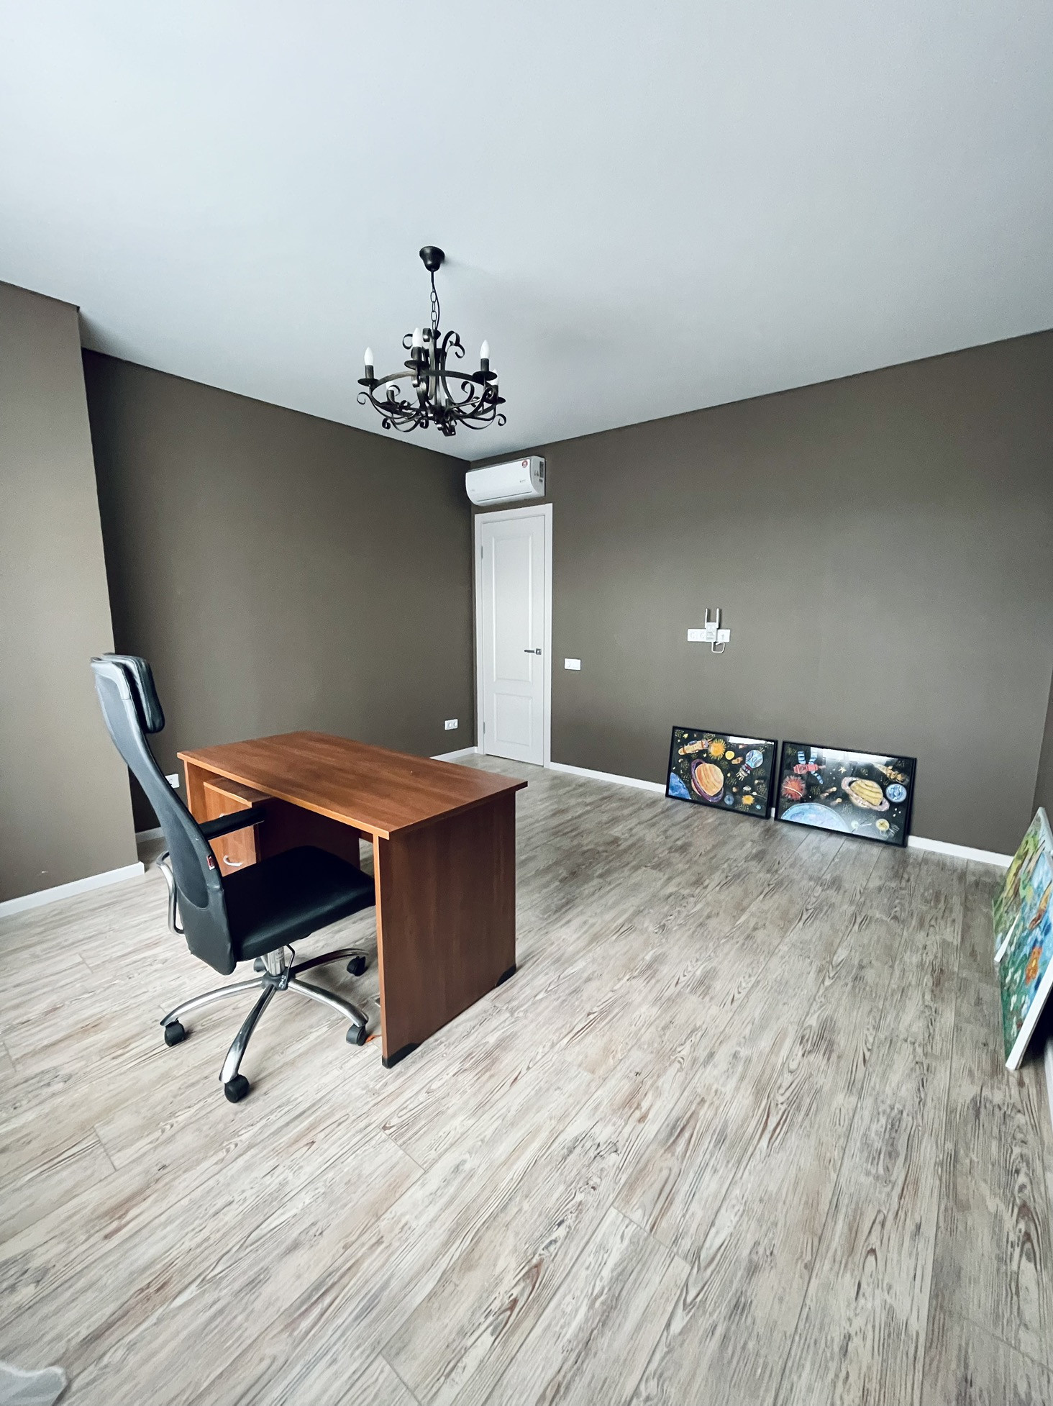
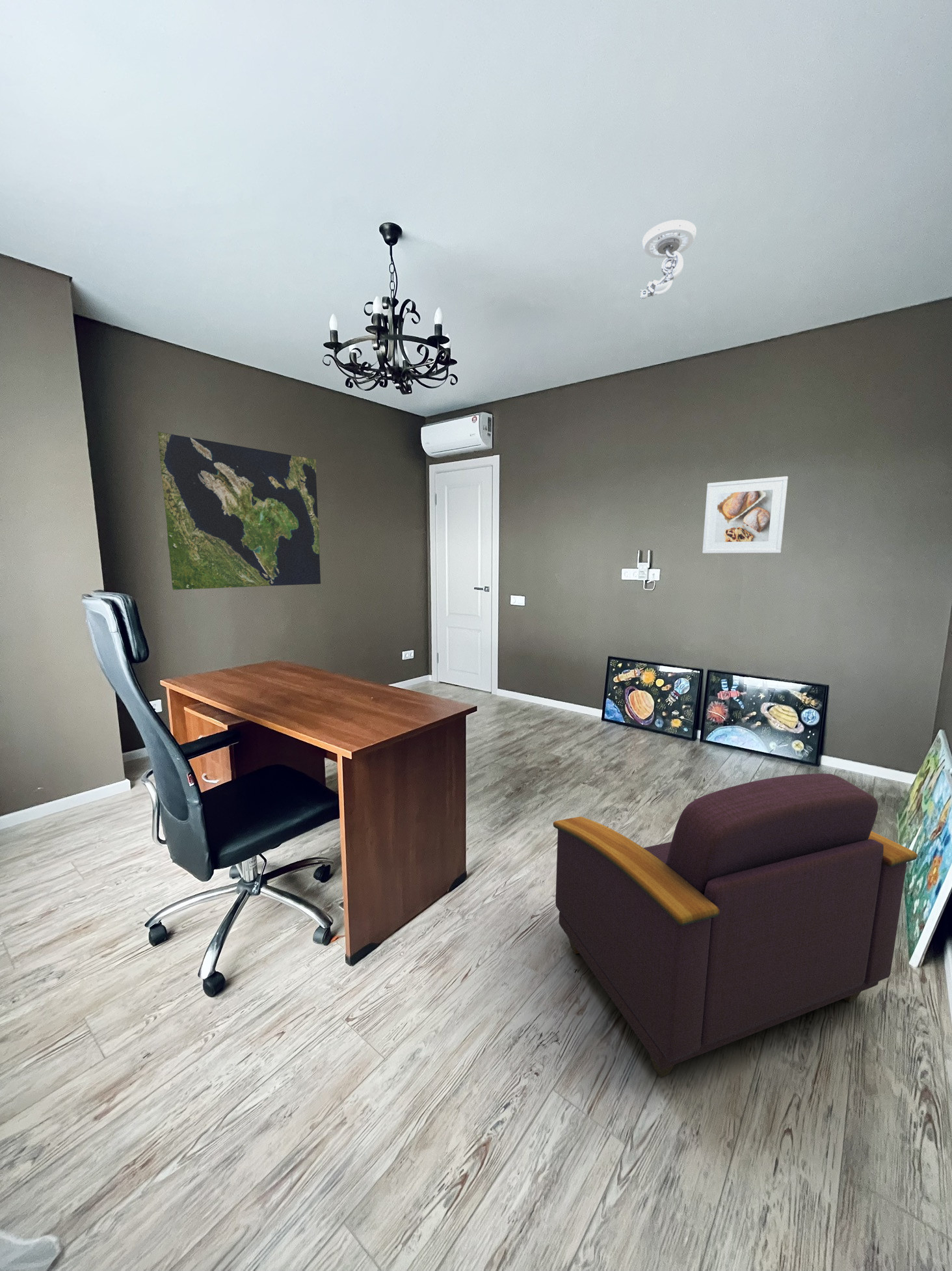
+ world map (251, 518)
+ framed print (743, 516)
+ security camera (667, 264)
+ armchair (713, 869)
